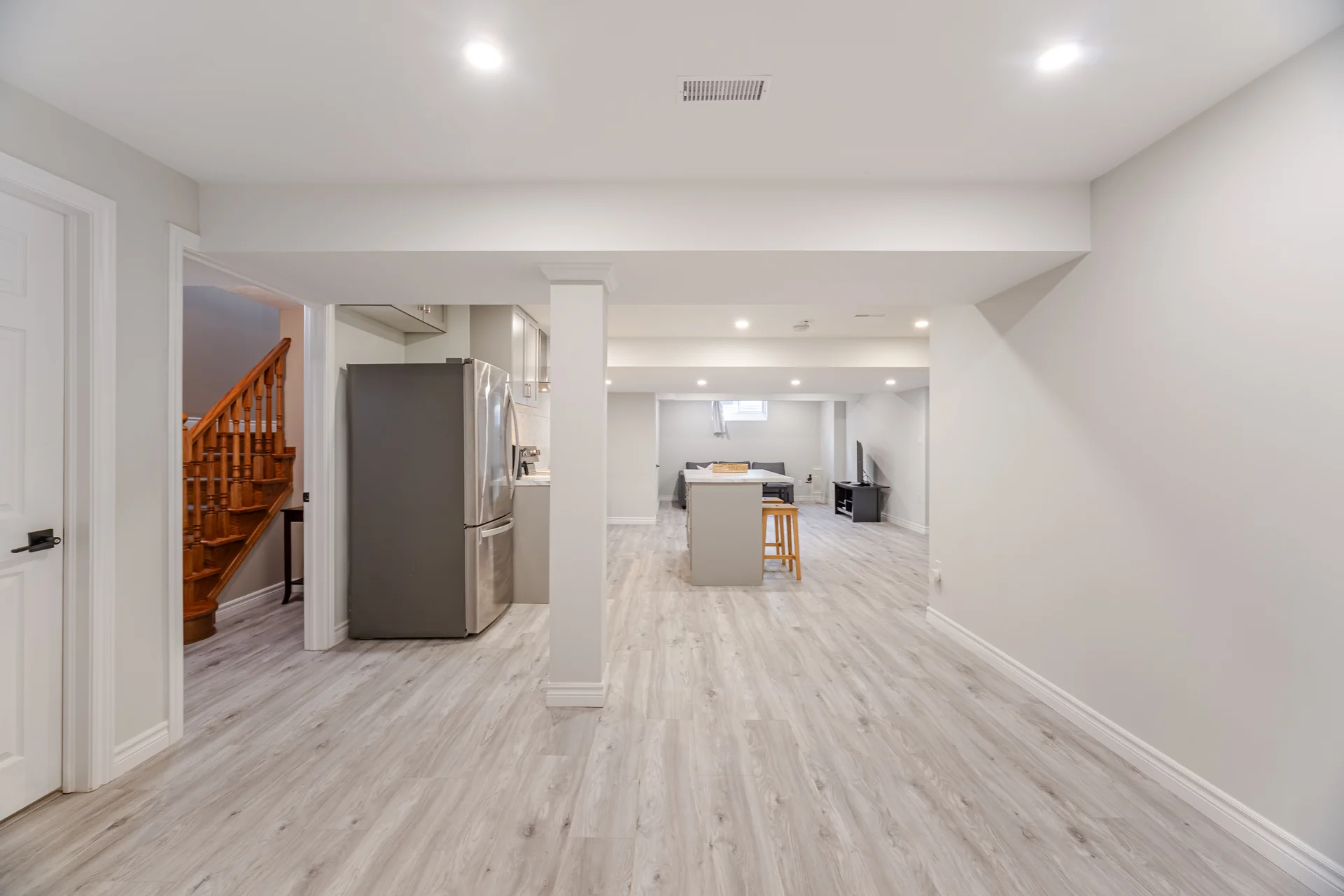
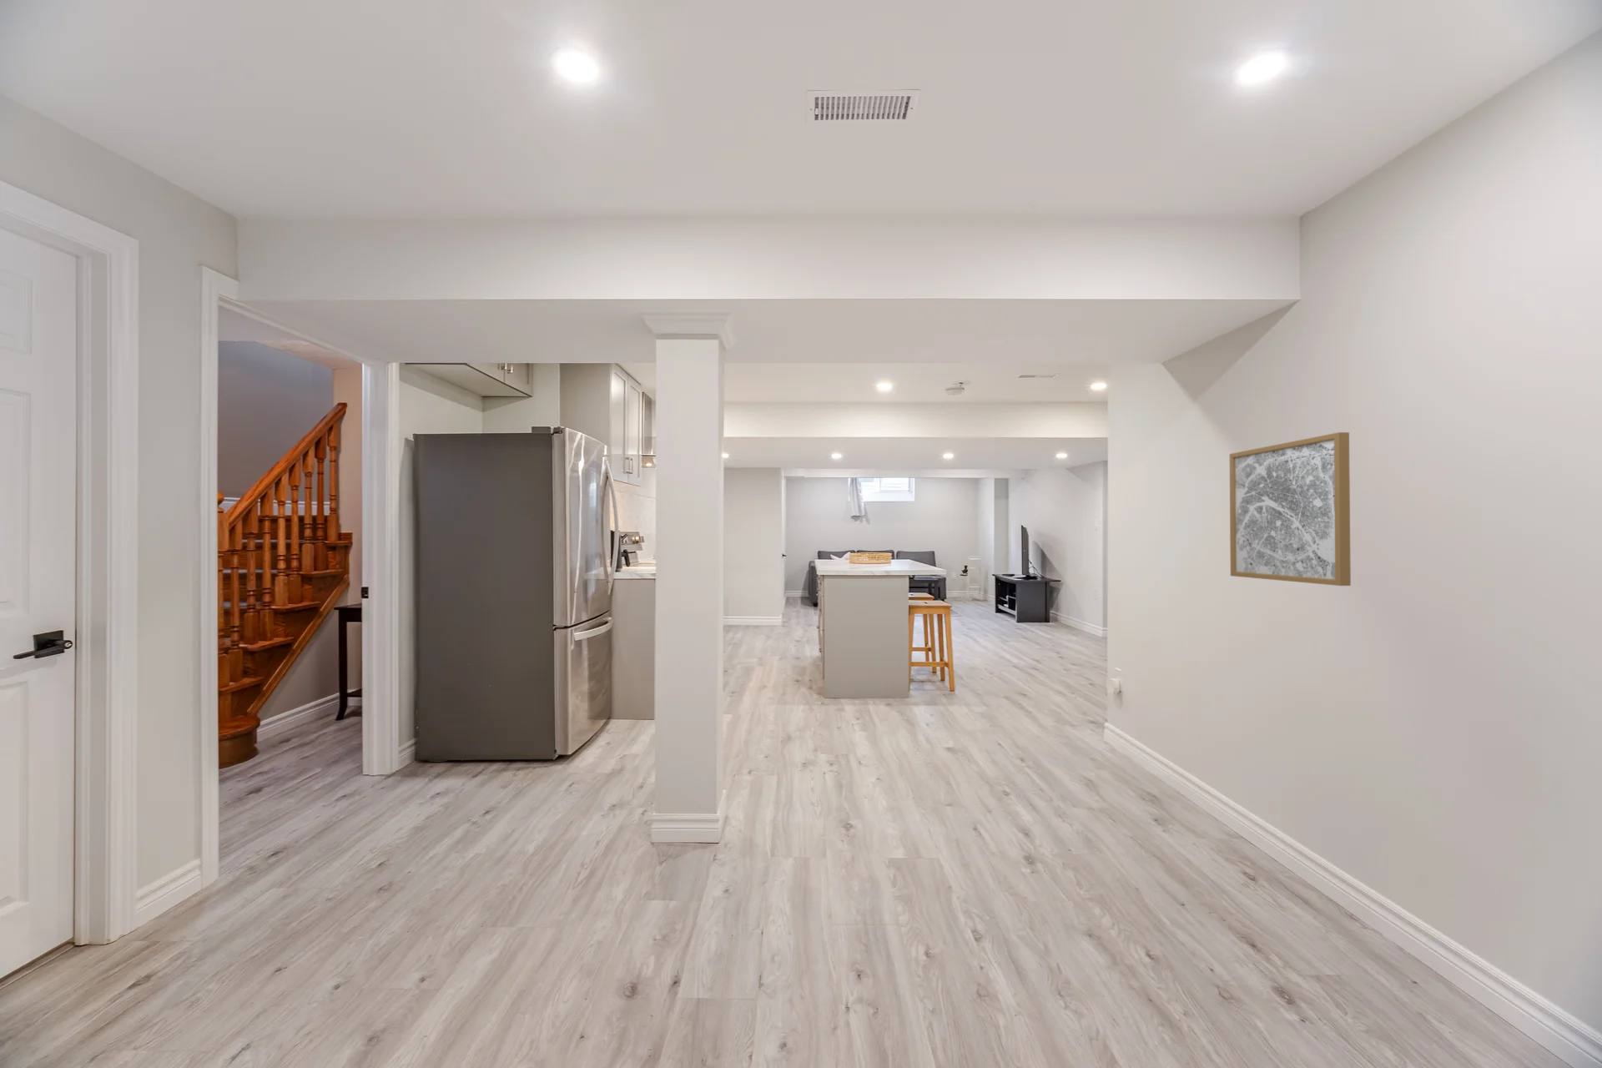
+ wall art (1283, 511)
